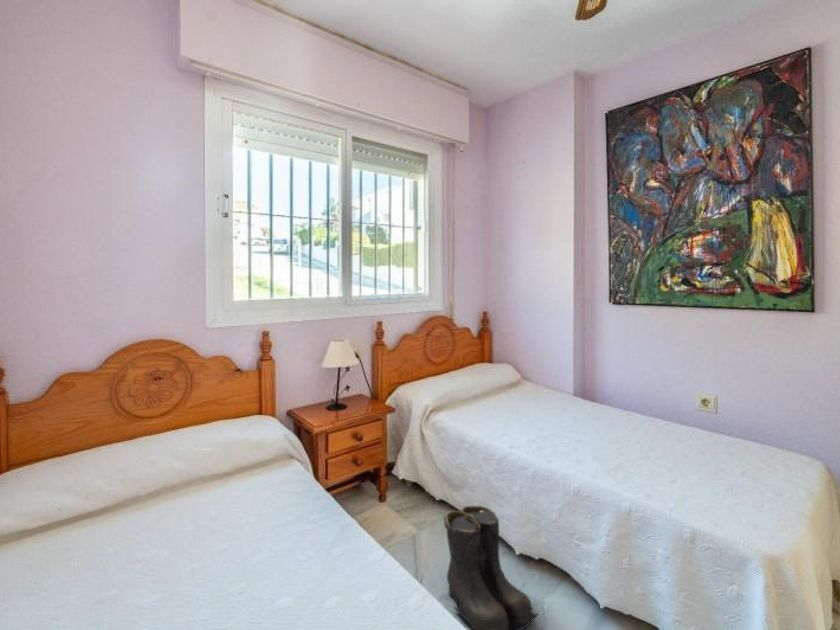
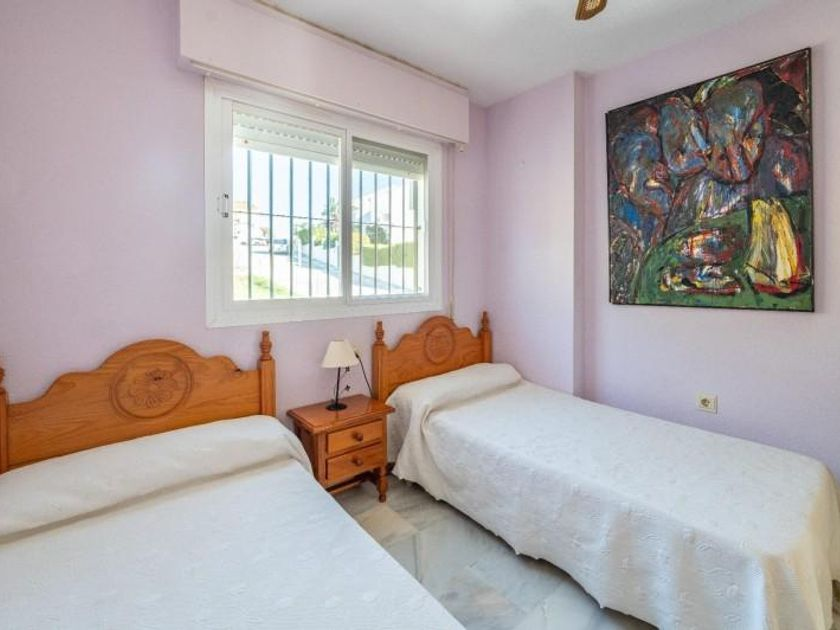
- boots (485, 565)
